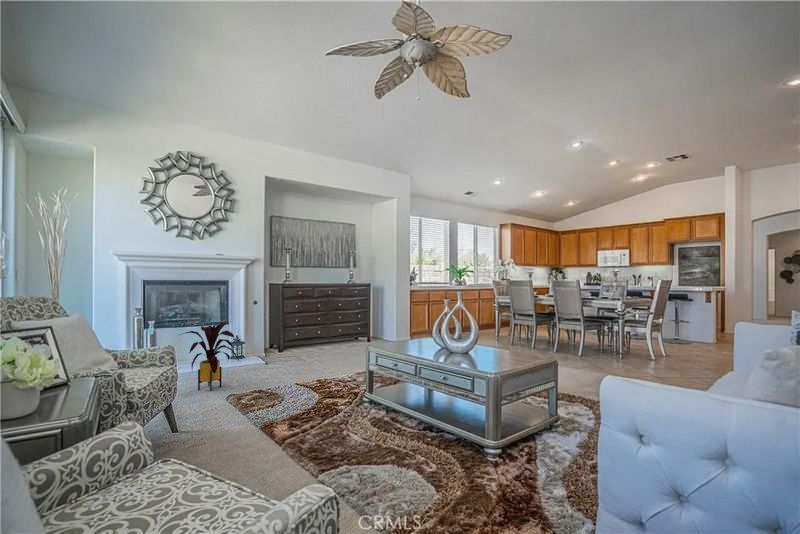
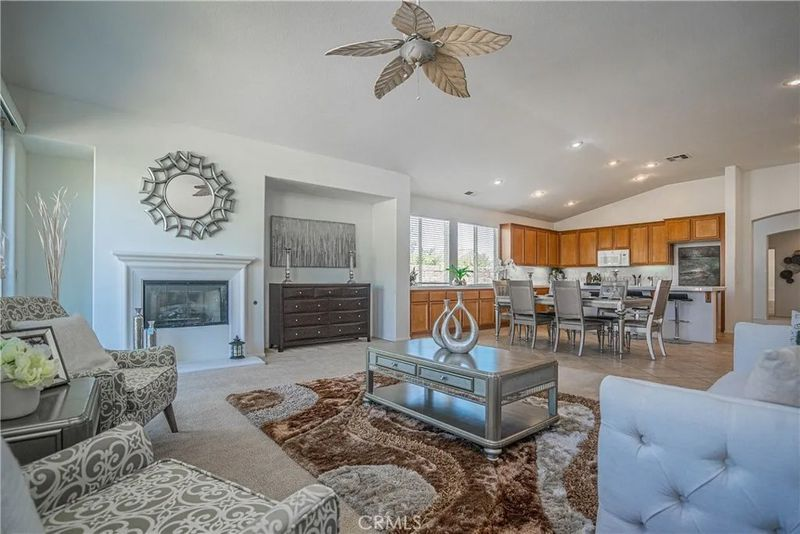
- house plant (208, 355)
